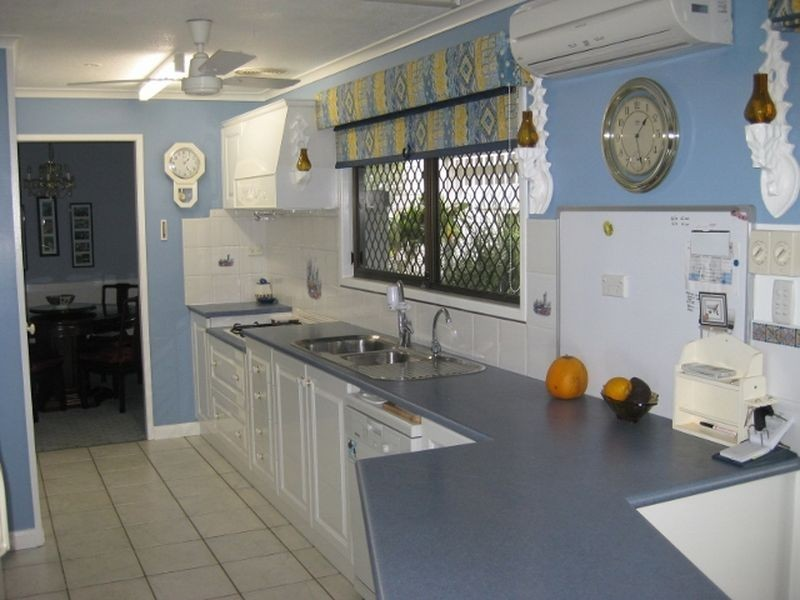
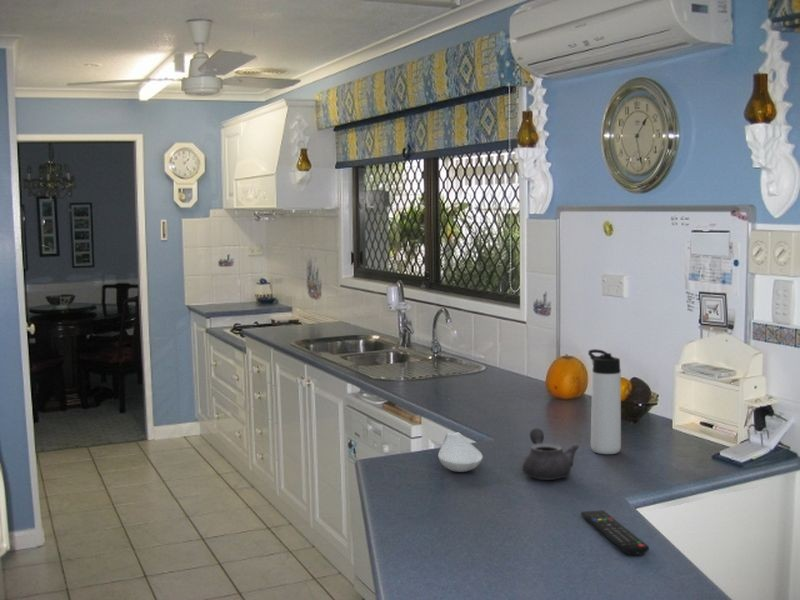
+ teapot (546, 453)
+ spoon rest (456, 450)
+ thermos bottle (602, 401)
+ remote control (613, 531)
